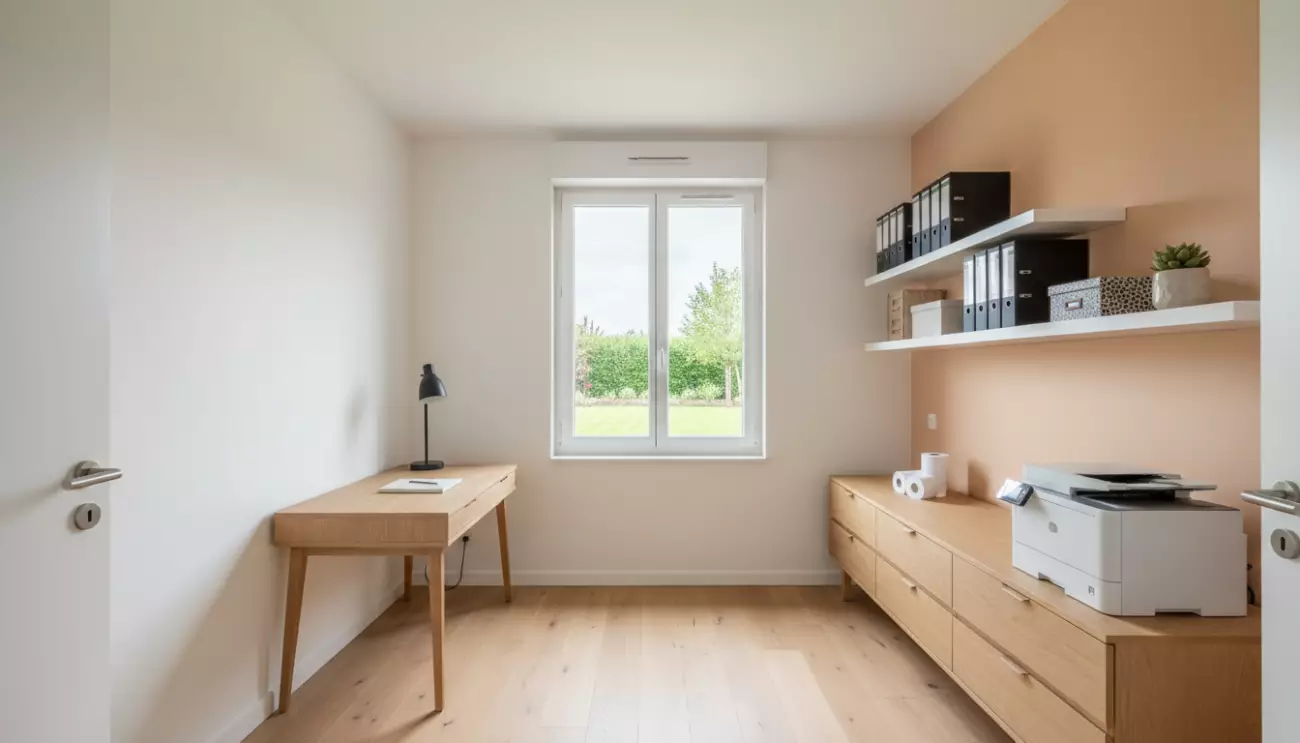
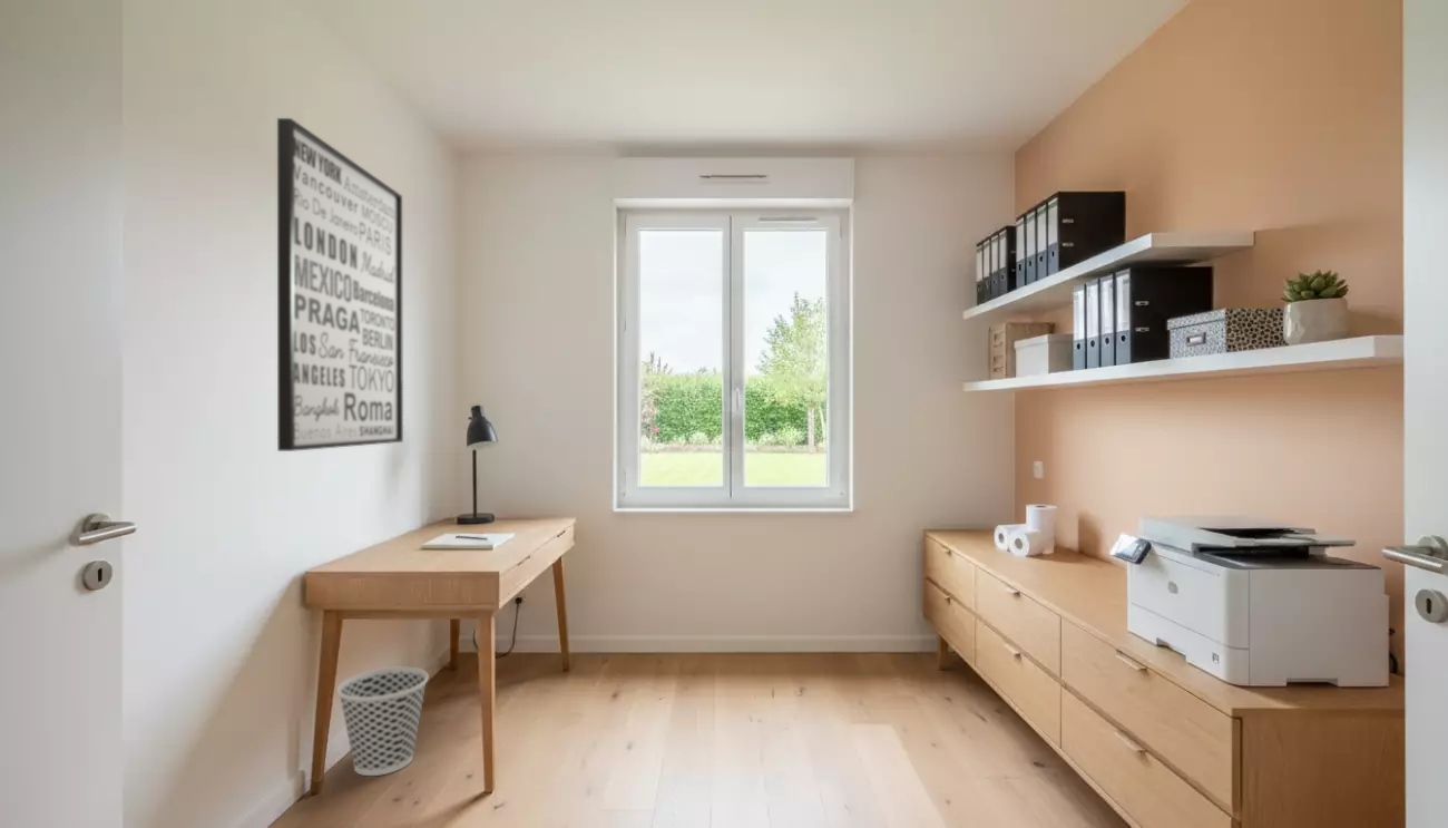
+ wastebasket (383, 721)
+ wall art (349, 303)
